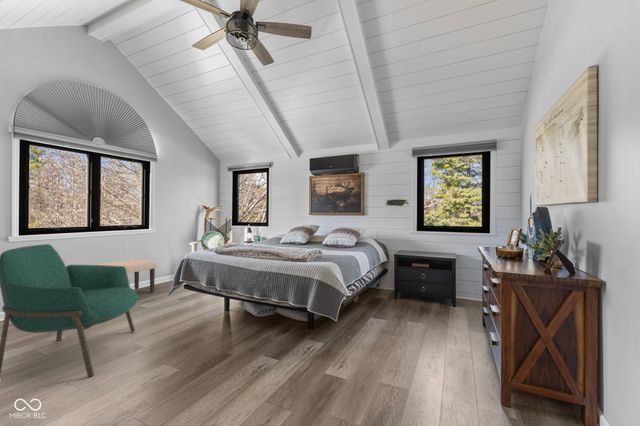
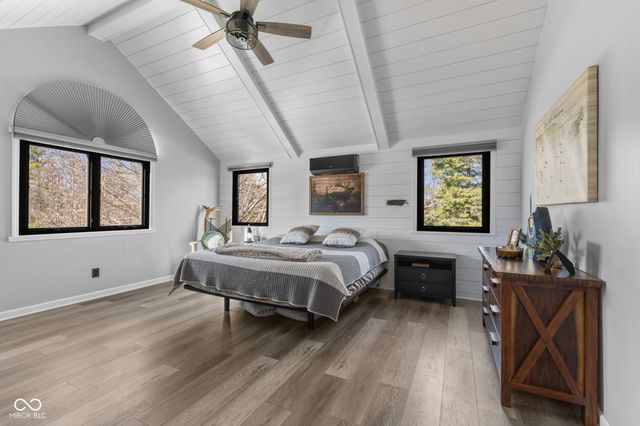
- bench (109, 265)
- armchair (77, 300)
